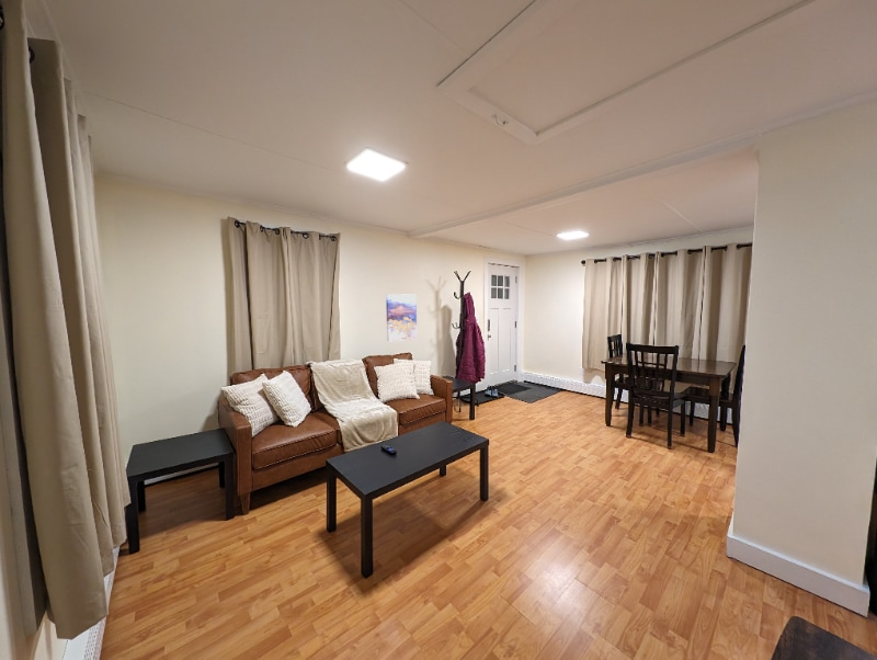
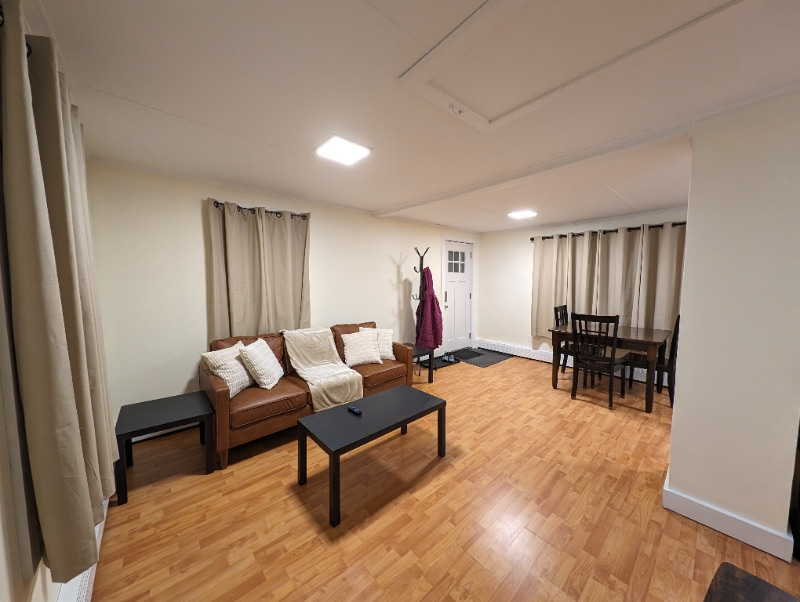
- wall art (401, 317)
